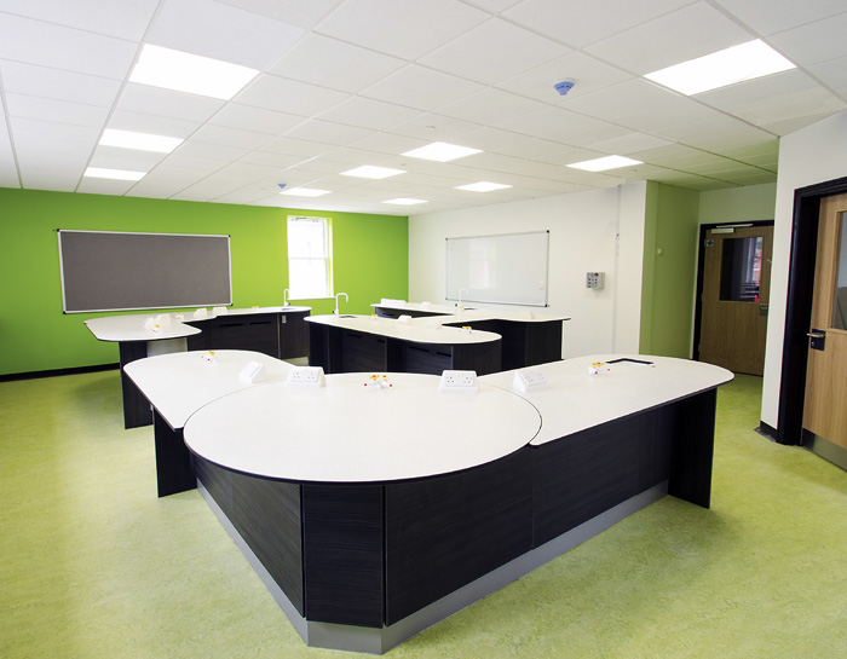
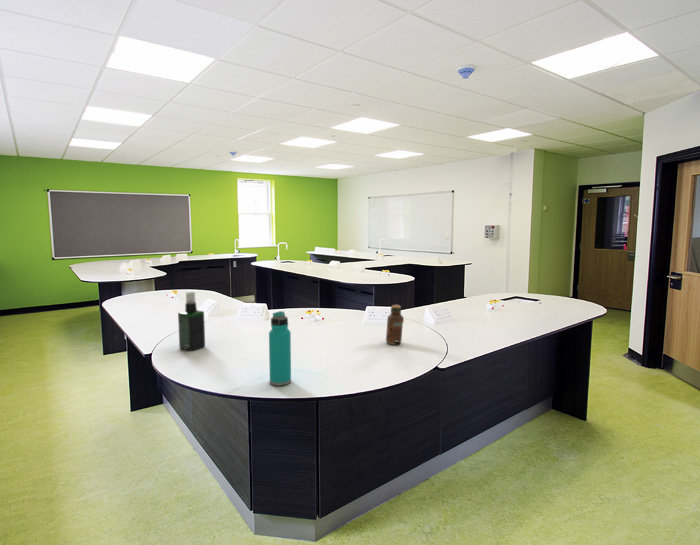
+ drink bottle (394, 324)
+ spray bottle (191, 320)
+ water bottle (280, 347)
